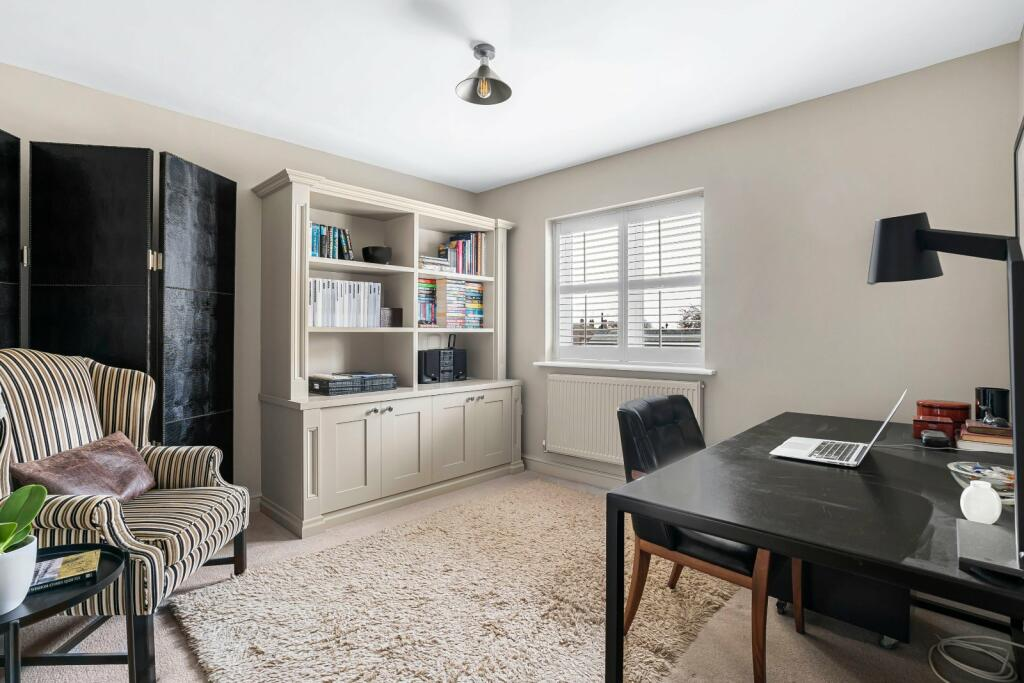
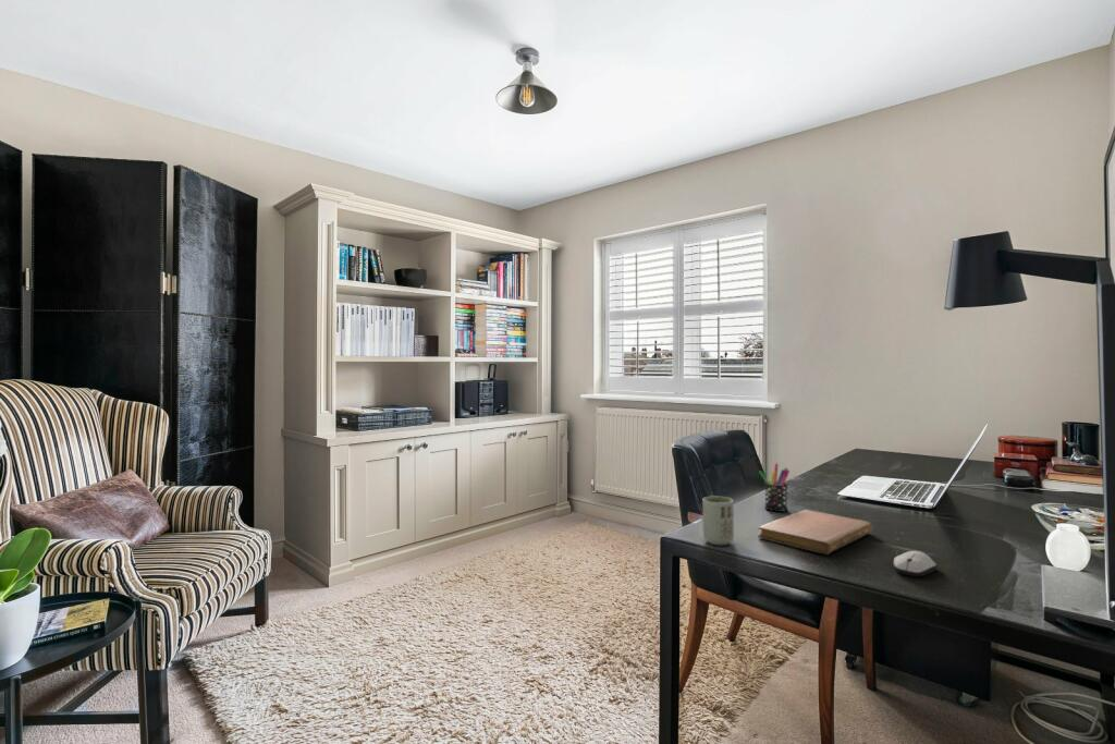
+ pen holder (773, 486)
+ notebook (816, 529)
+ computer mouse (914, 561)
+ cup (718, 520)
